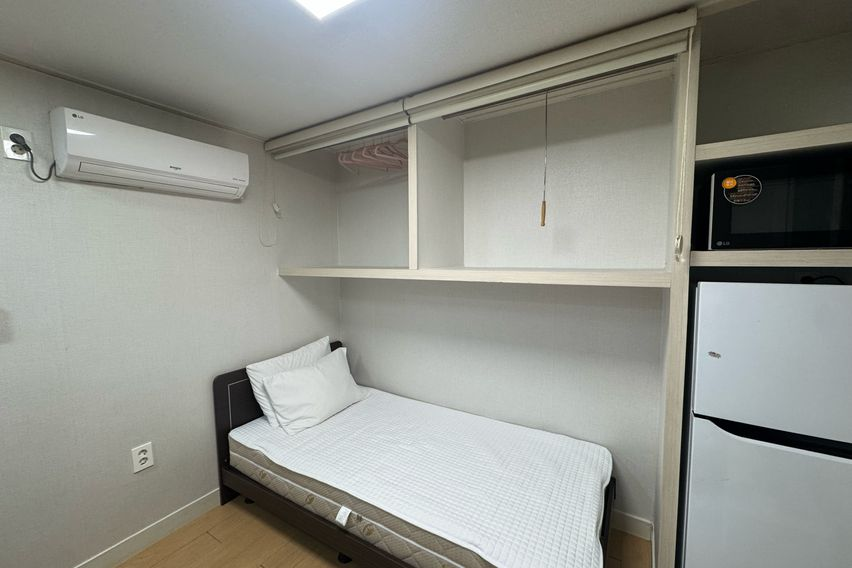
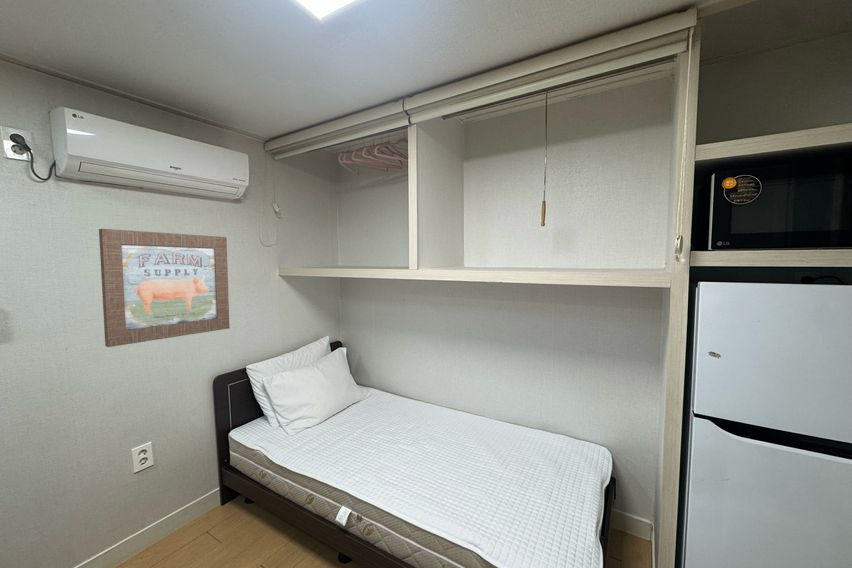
+ wall art (172, 285)
